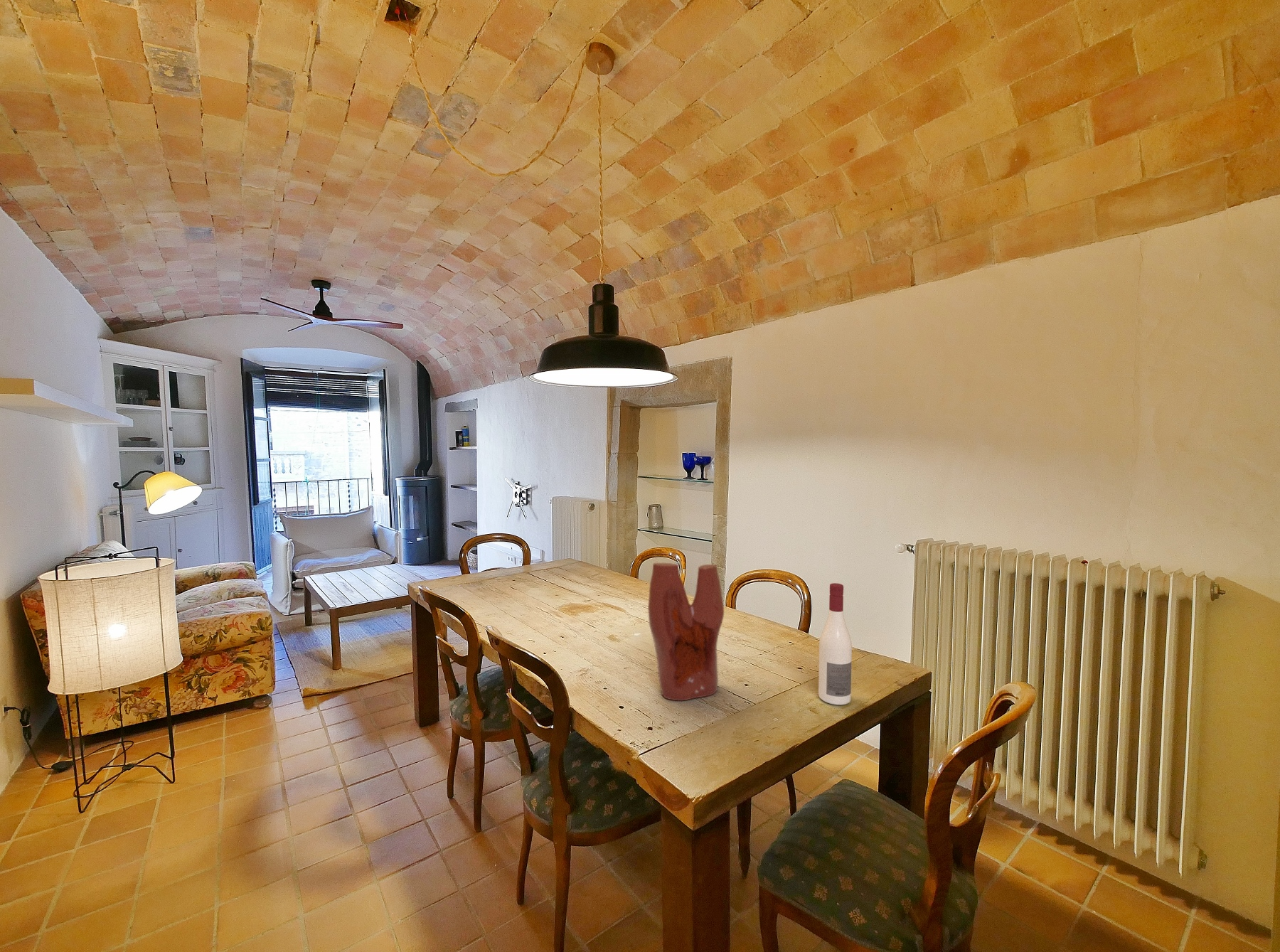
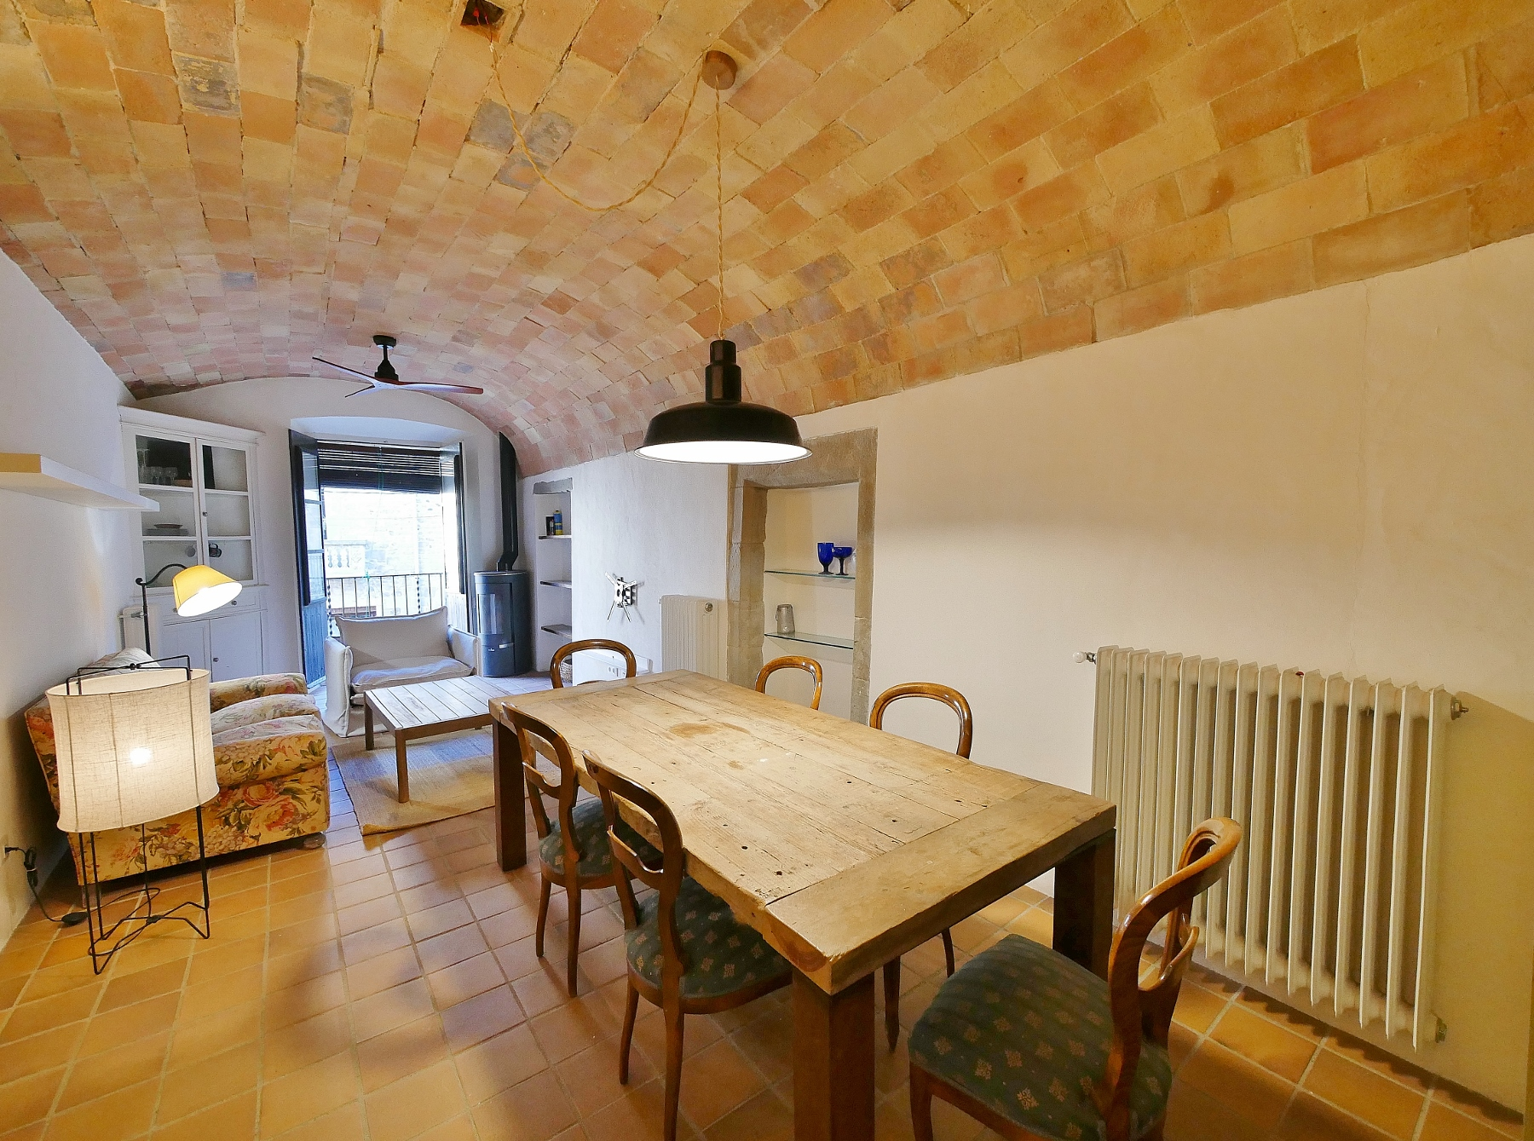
- pottery vessel (686, 628)
- alcohol (835, 641)
